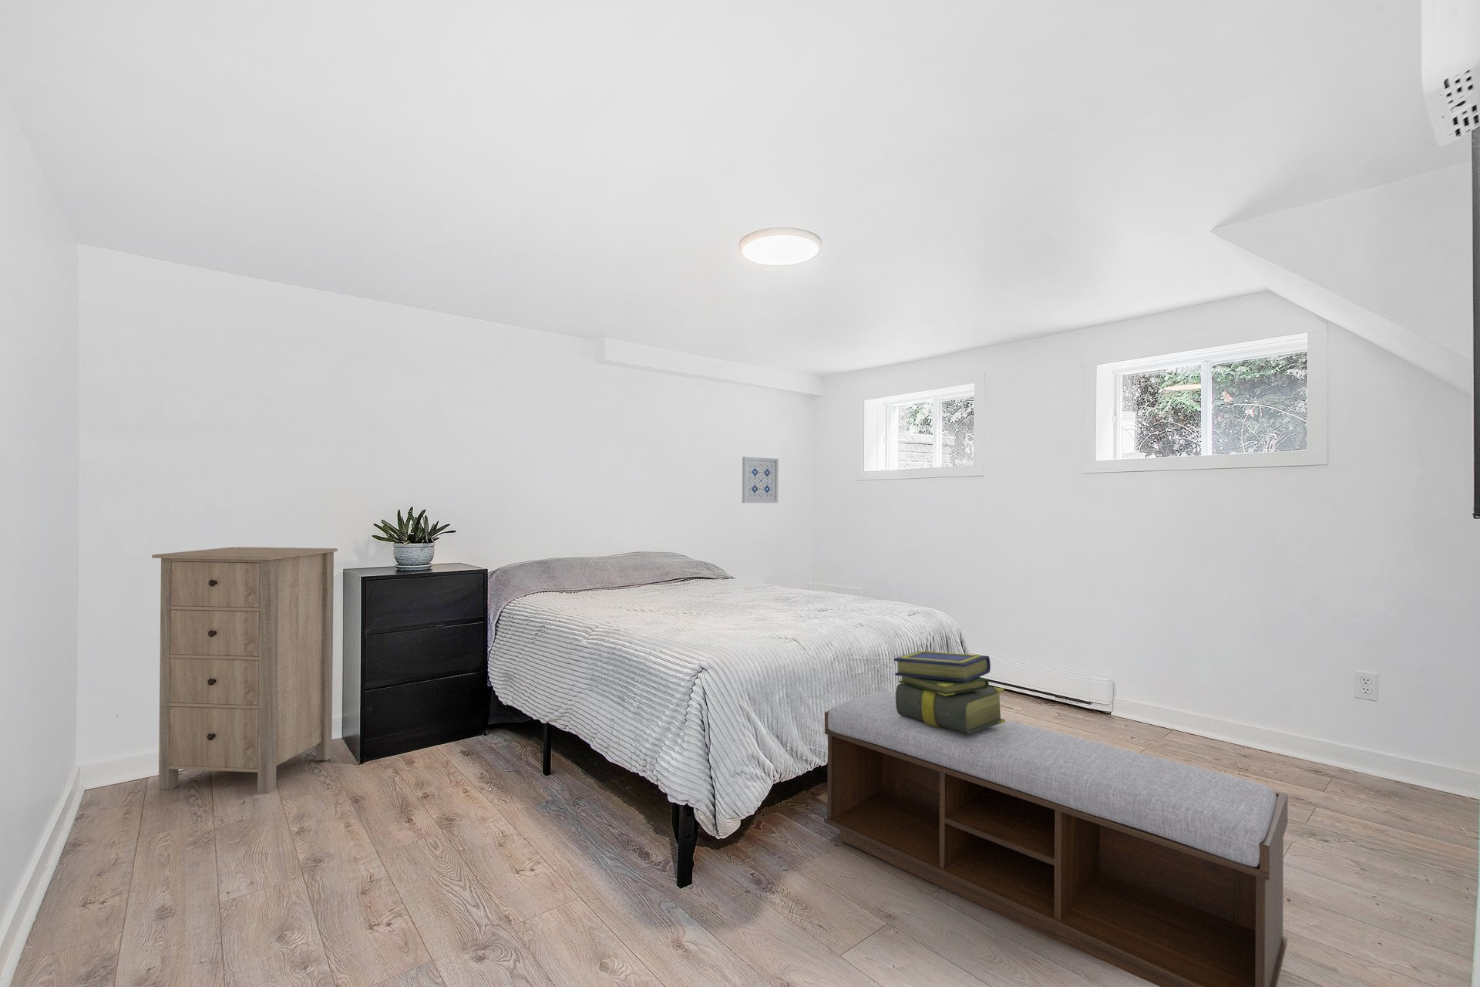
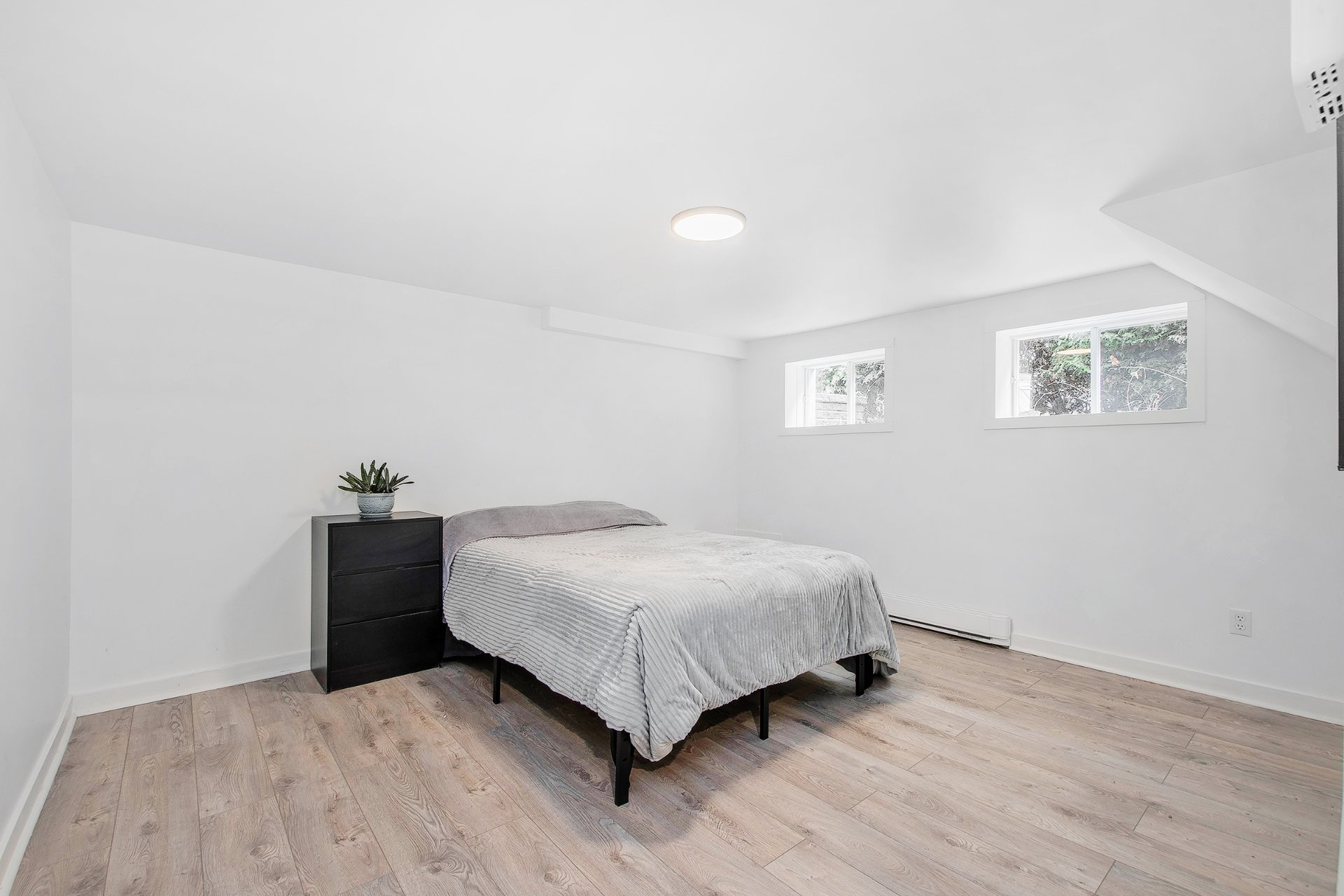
- bench (1019, 814)
- storage cabinet (249, 662)
- wall art (760, 480)
- stack of books (944, 686)
